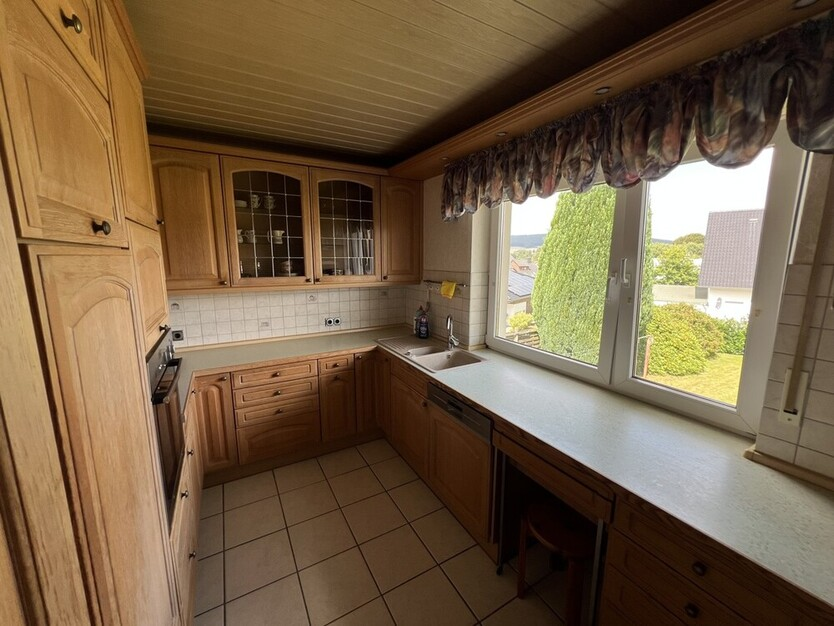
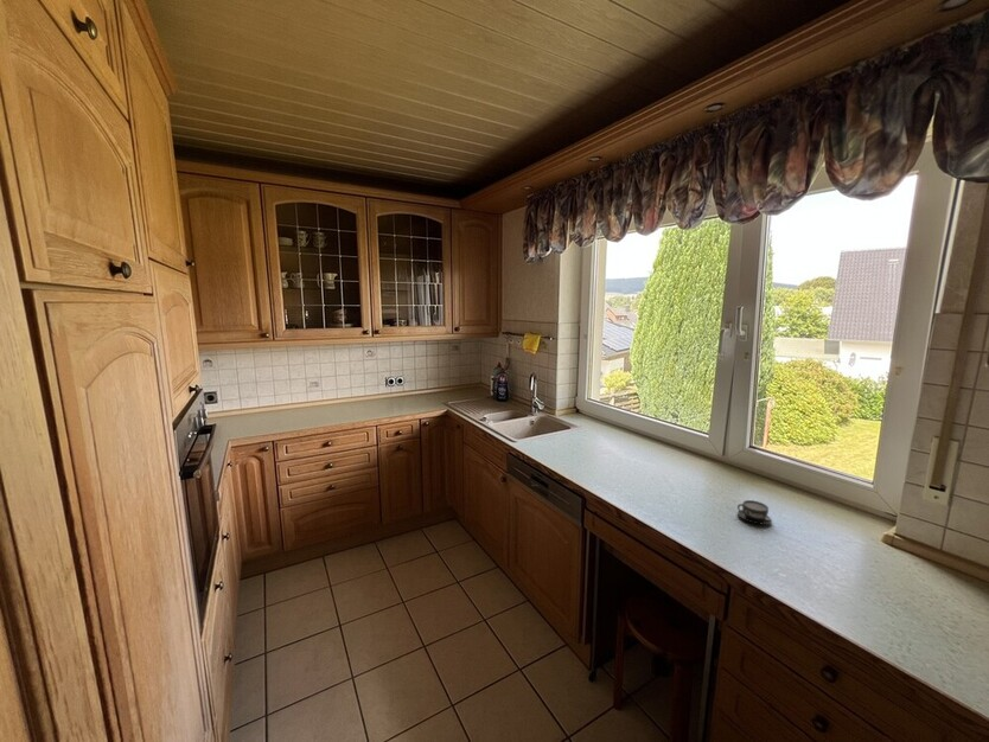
+ teacup (754, 511)
